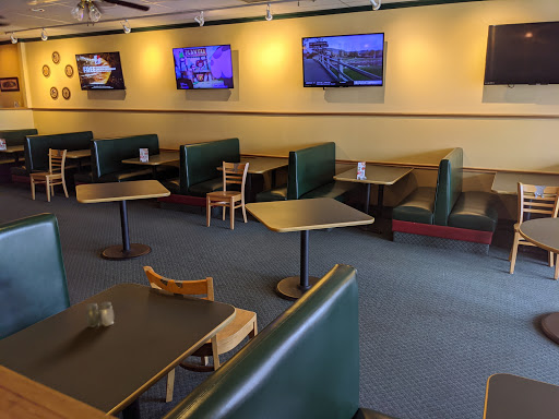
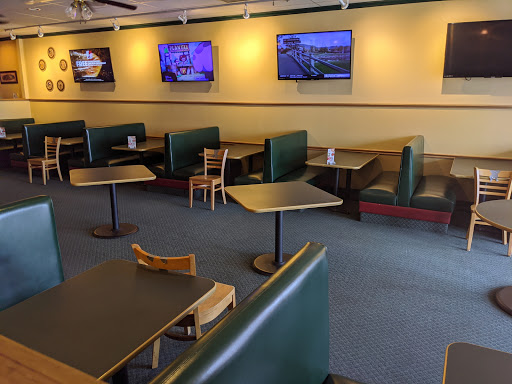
- salt and pepper shaker (99, 313)
